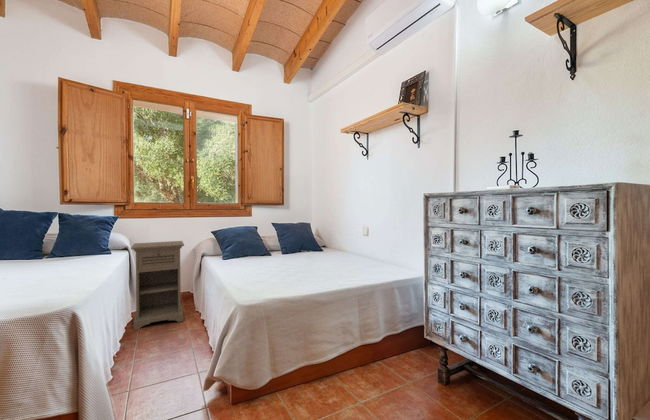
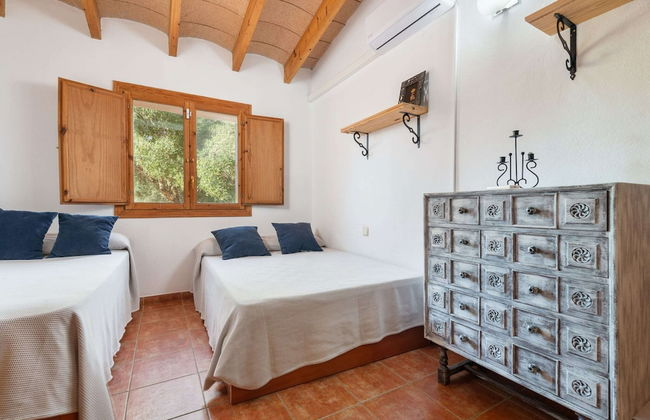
- nightstand (159, 281)
